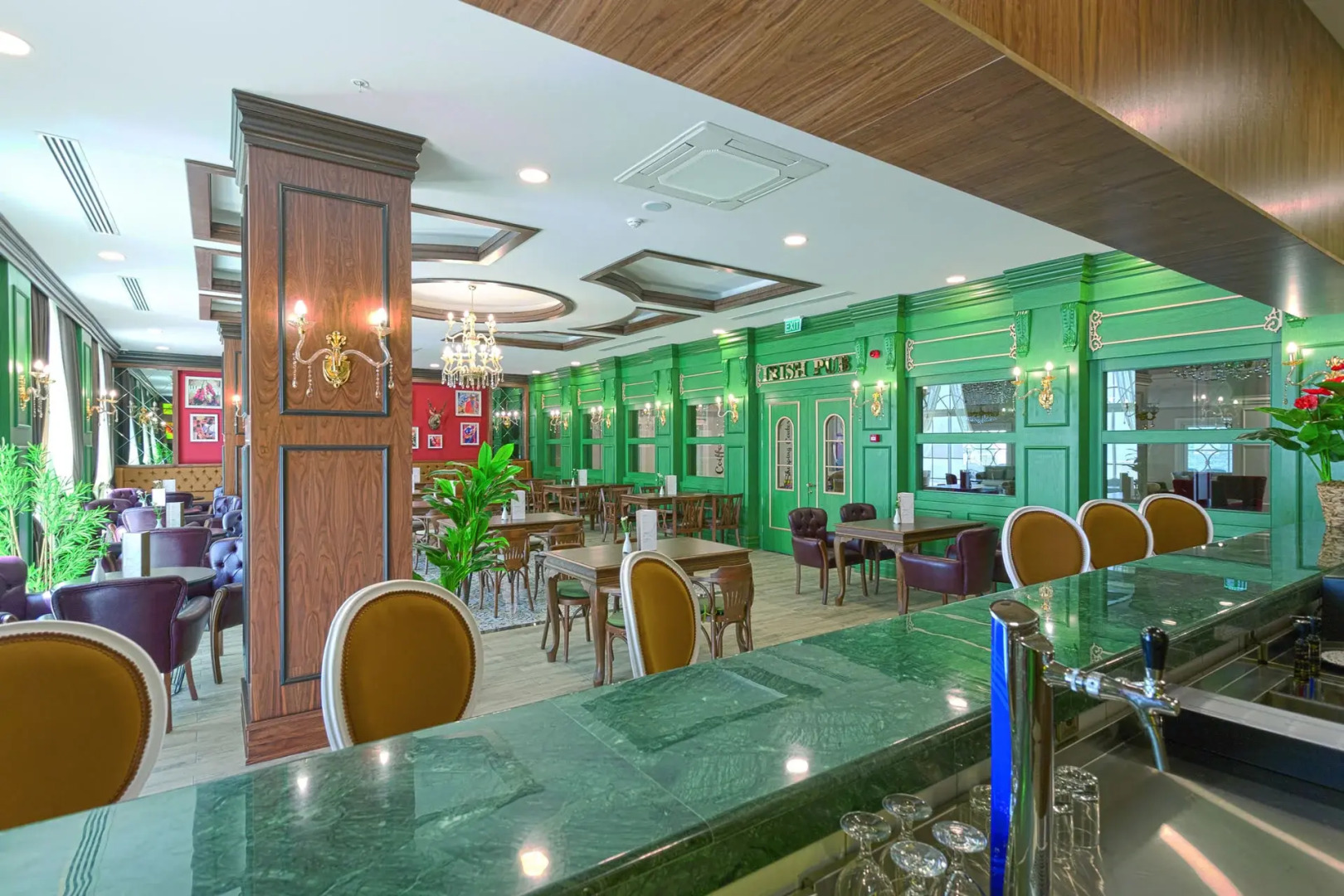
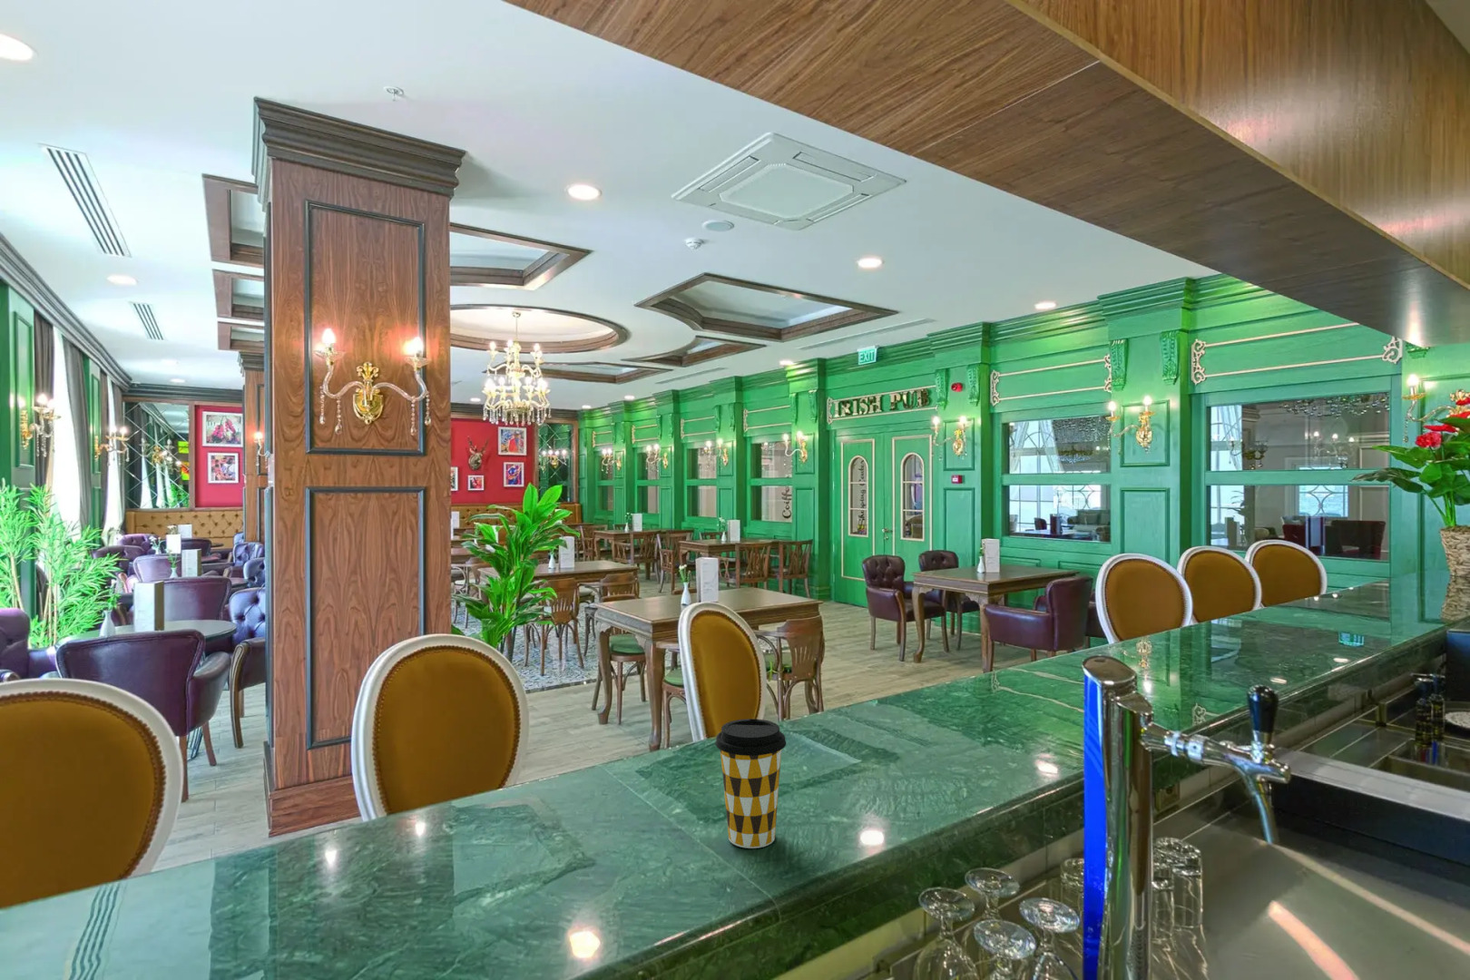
+ coffee cup (750, 782)
